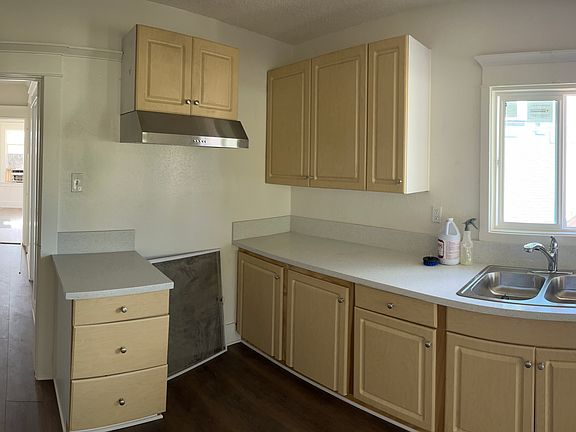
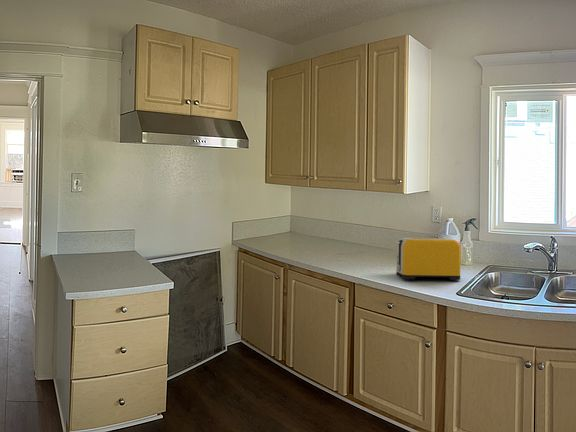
+ toaster (425, 257)
